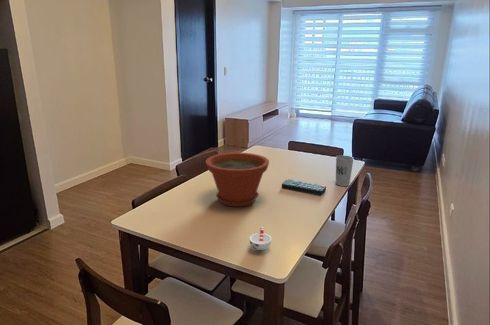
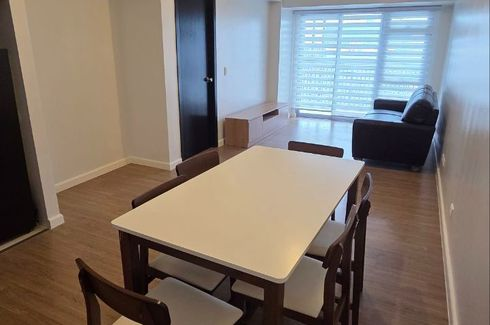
- plant pot (237, 180)
- cup (343, 170)
- remote control (303, 186)
- cup (260, 240)
